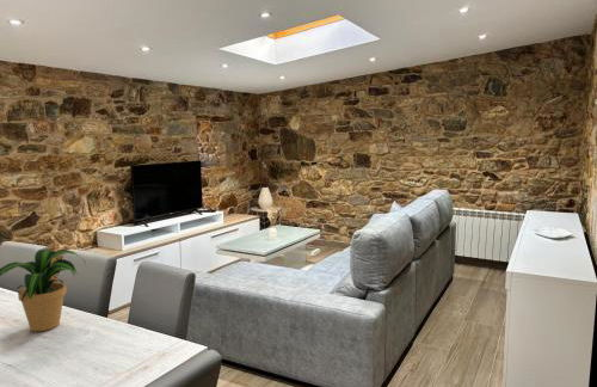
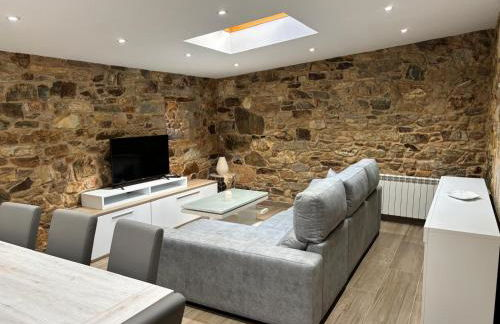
- potted plant (43, 289)
